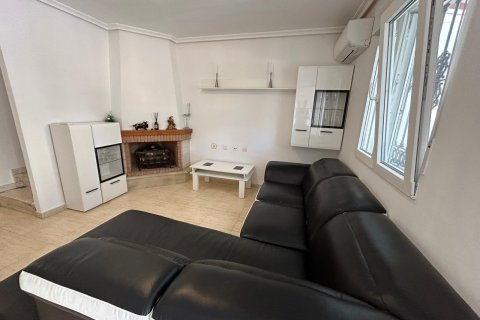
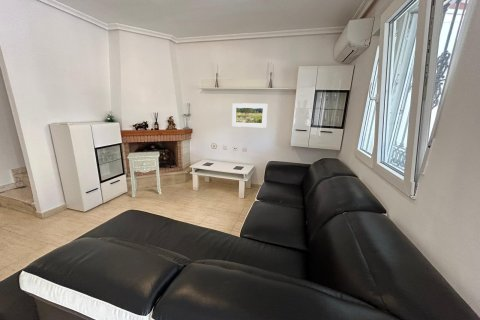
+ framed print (249, 115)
+ nightstand (145, 171)
